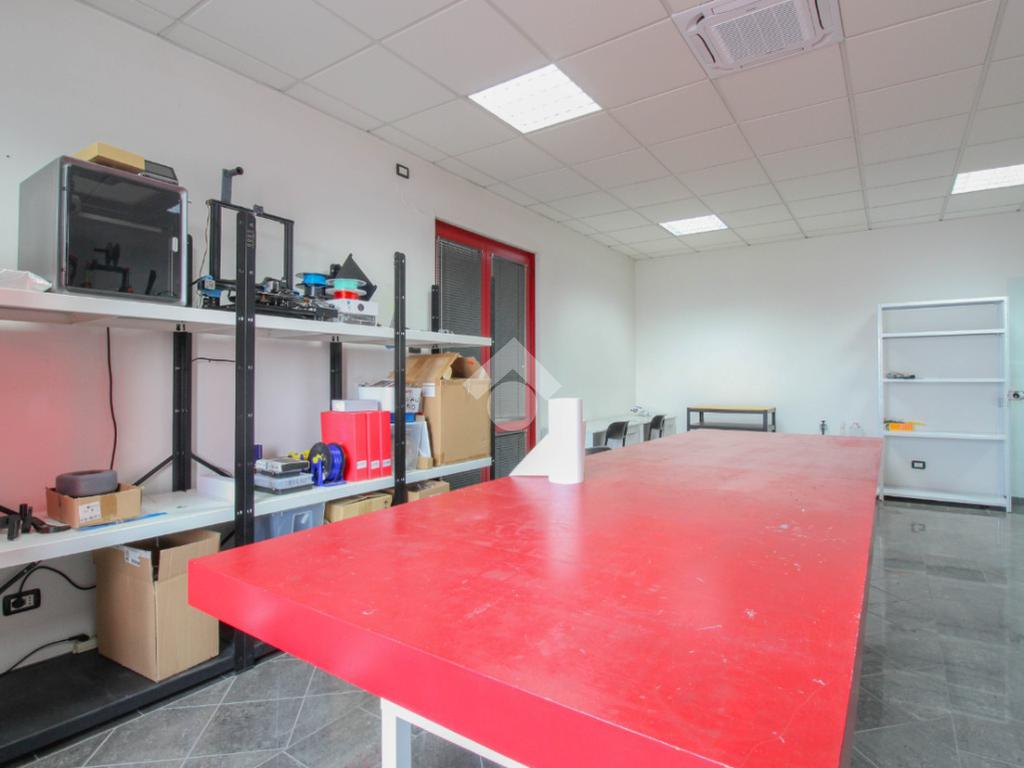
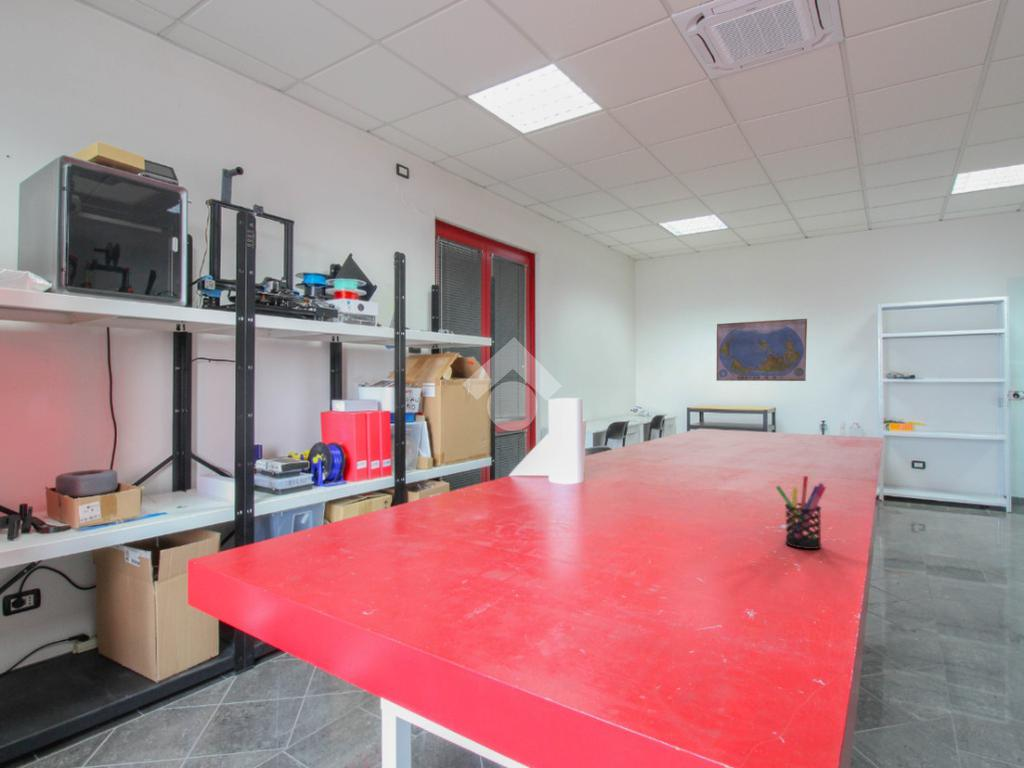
+ world map (759, 351)
+ pen holder (798, 510)
